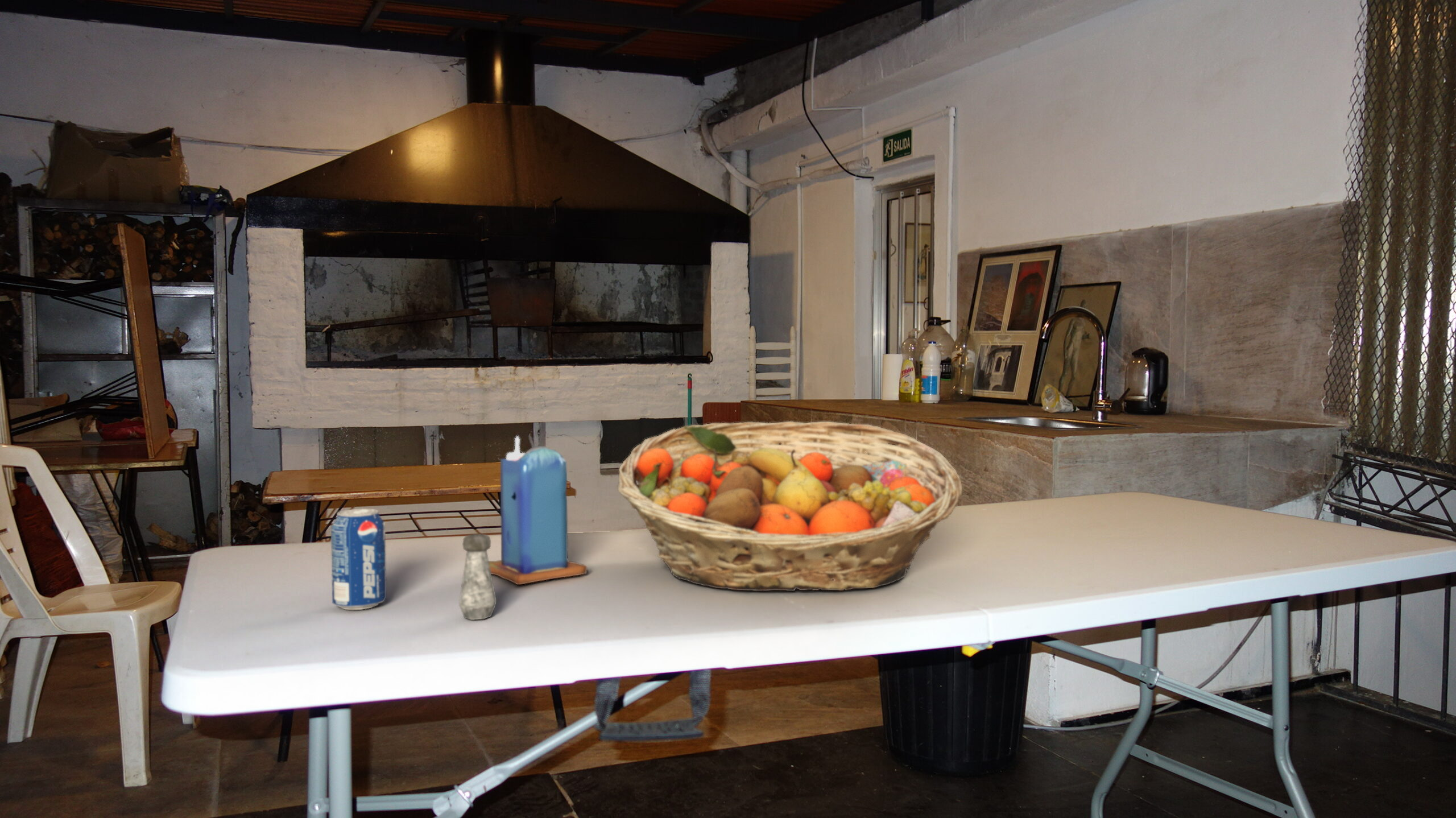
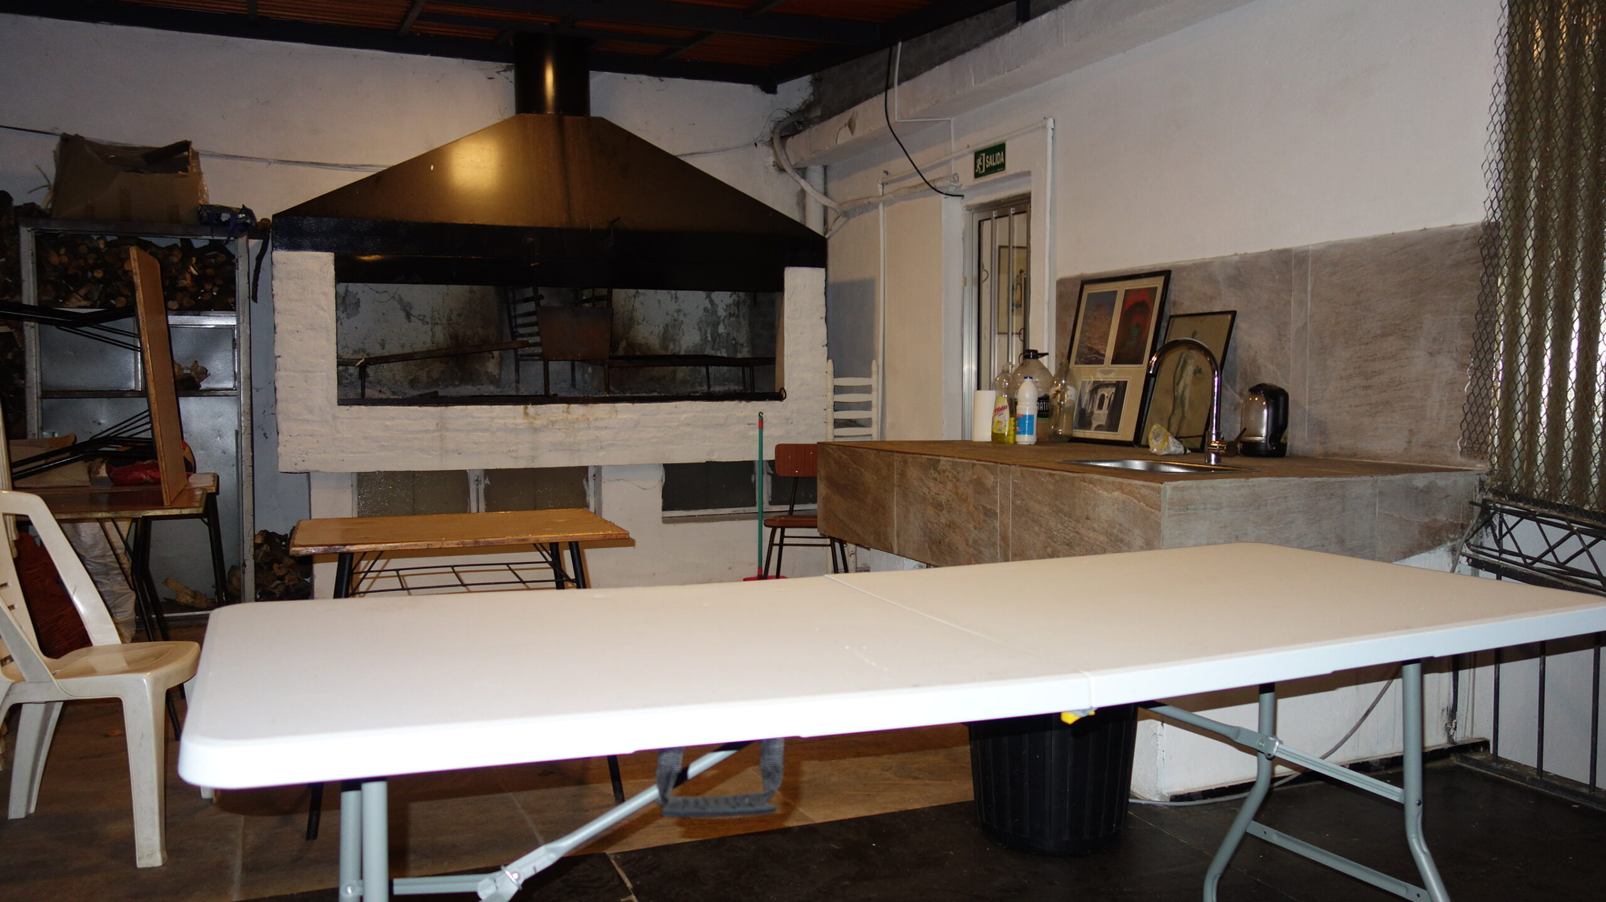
- candle (532, 506)
- beverage can (358, 559)
- fruit basket (787, 498)
- salt shaker (477, 575)
